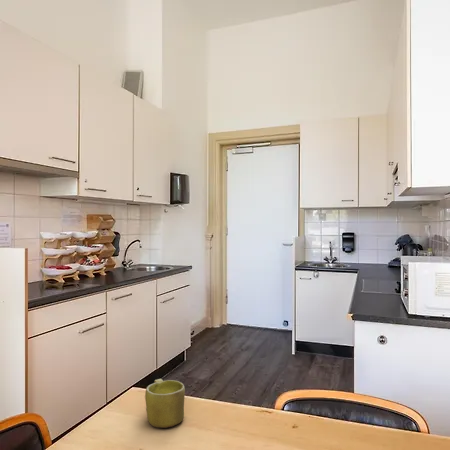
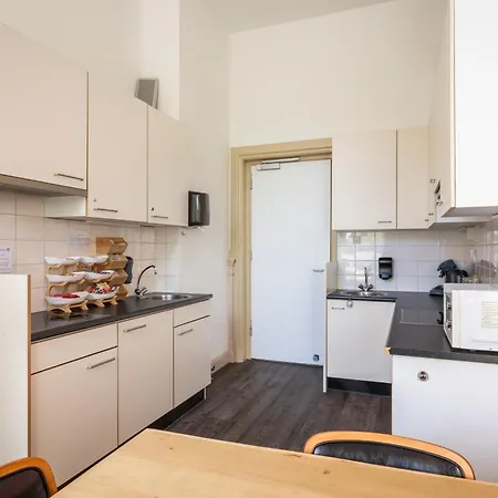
- mug (164, 400)
